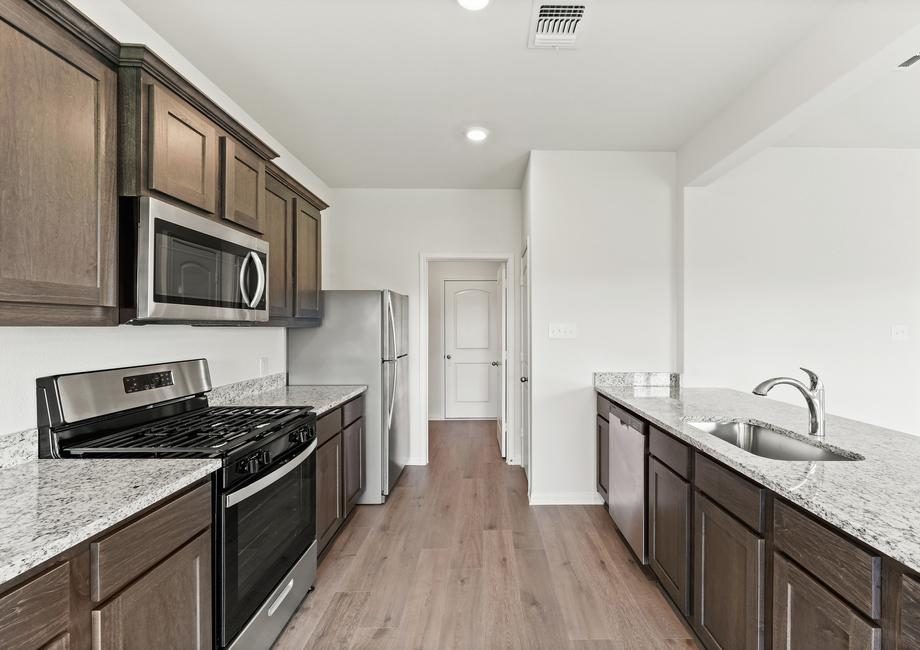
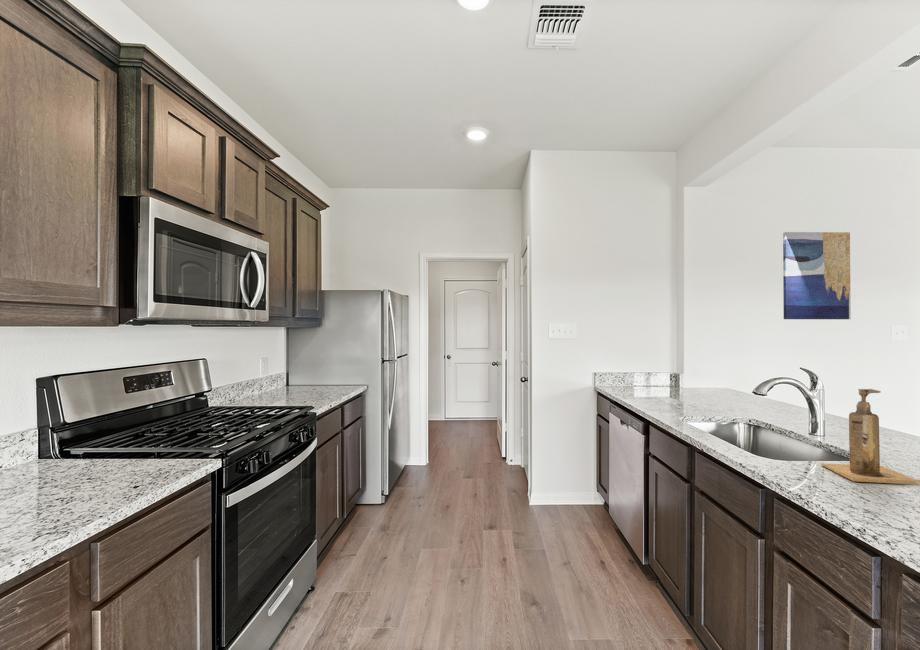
+ soap dispenser (867, 431)
+ wall art (816, 275)
